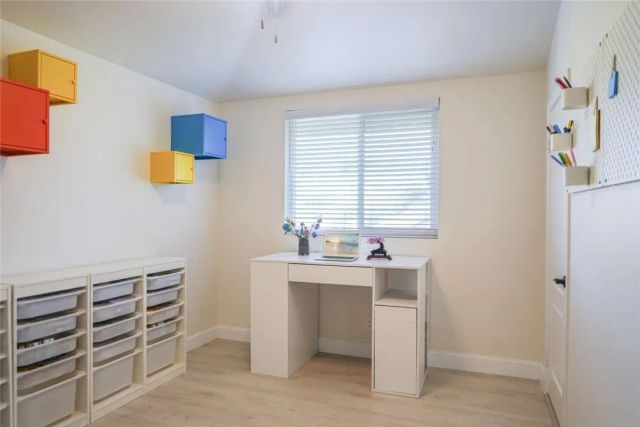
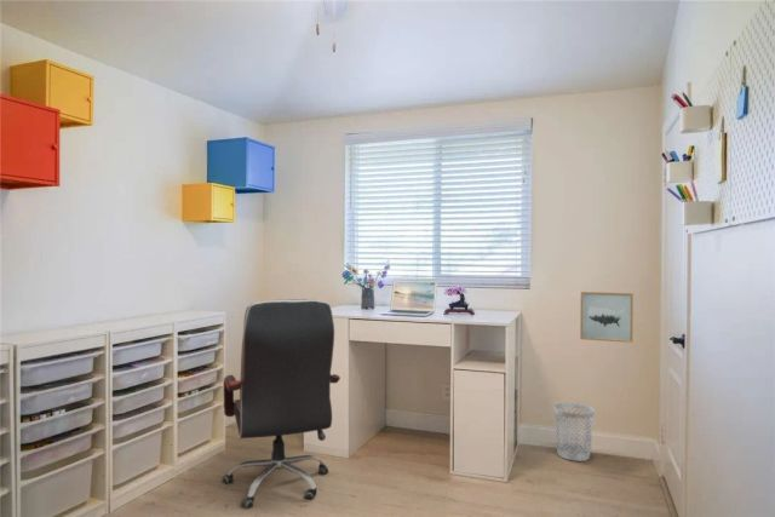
+ wall art (605, 316)
+ wastebasket (573, 431)
+ office chair (280, 390)
